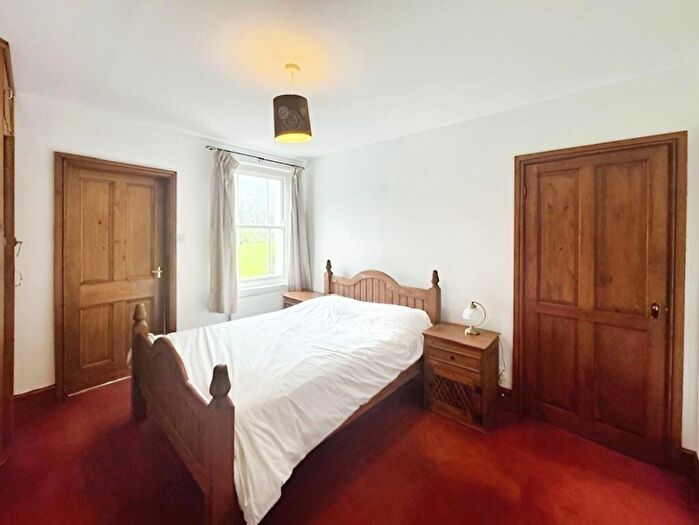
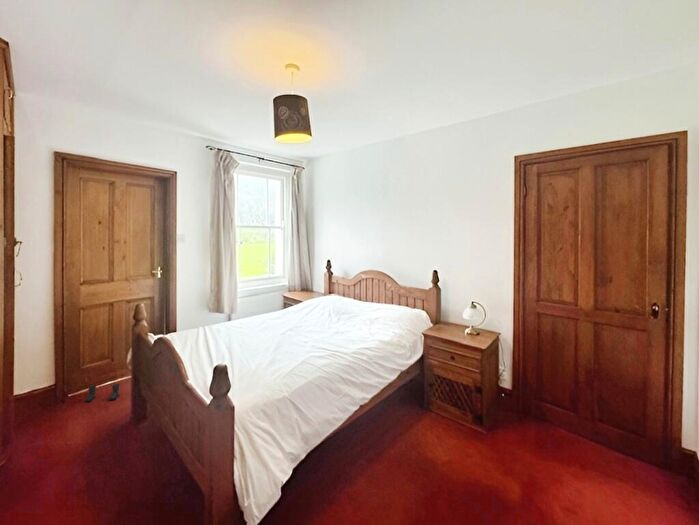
+ boots (95, 388)
